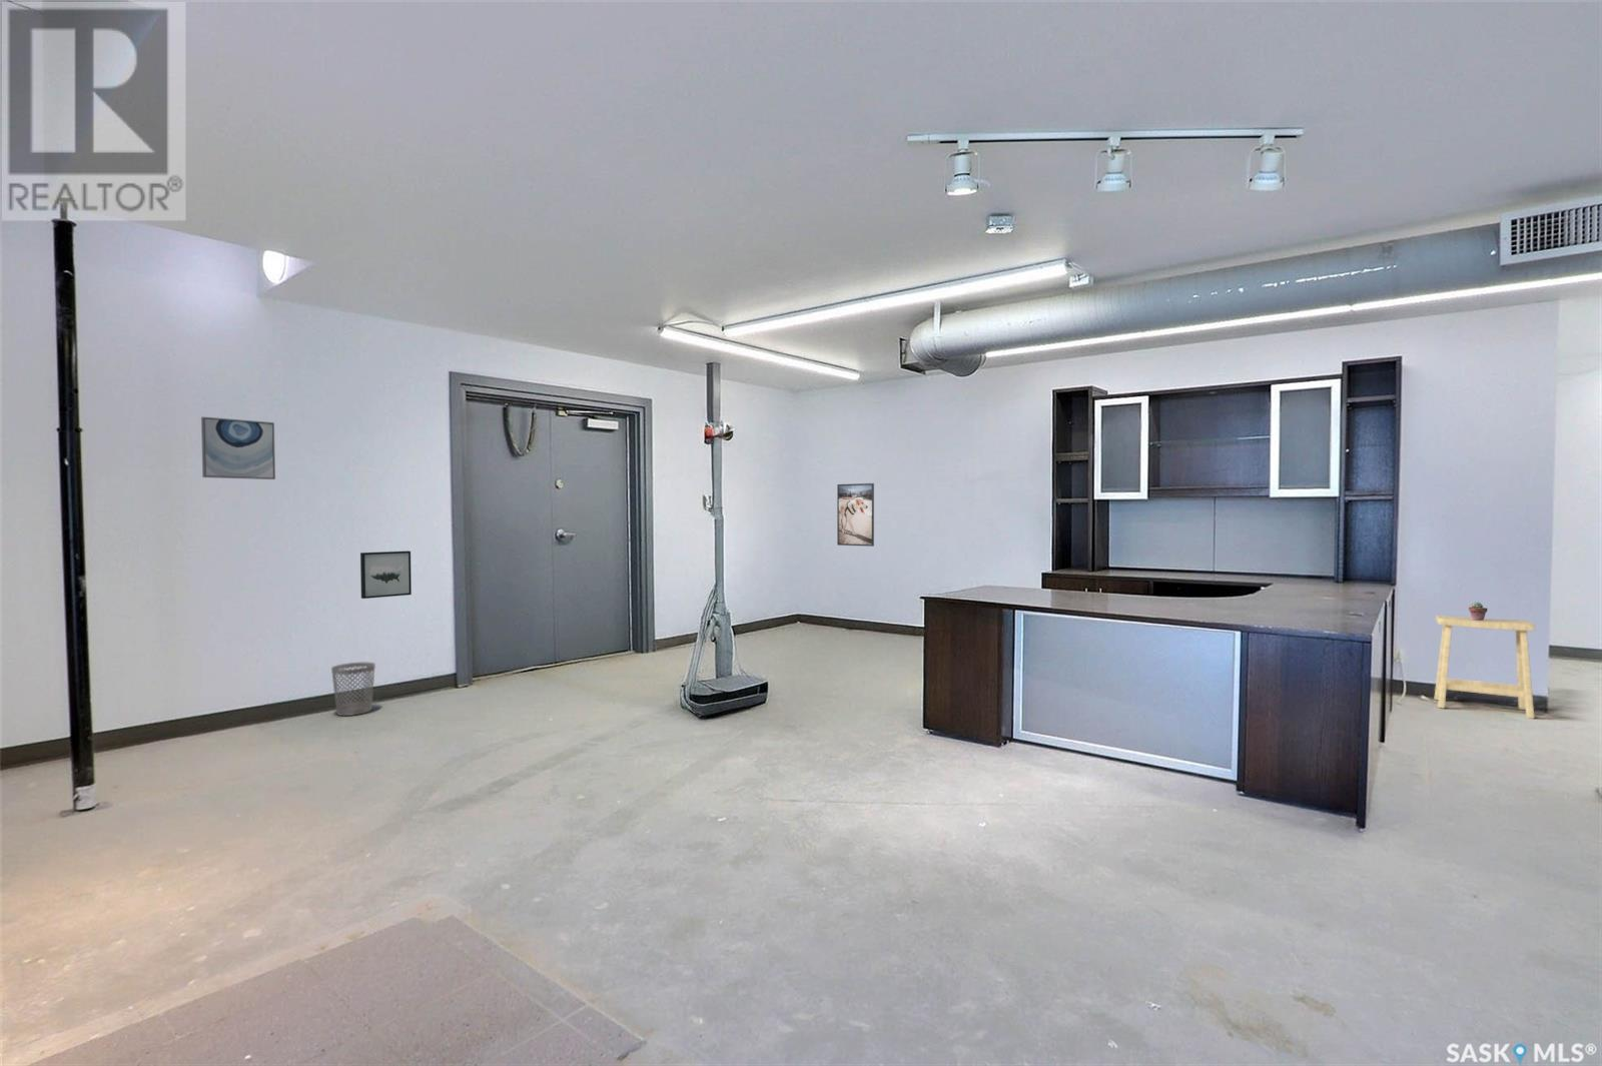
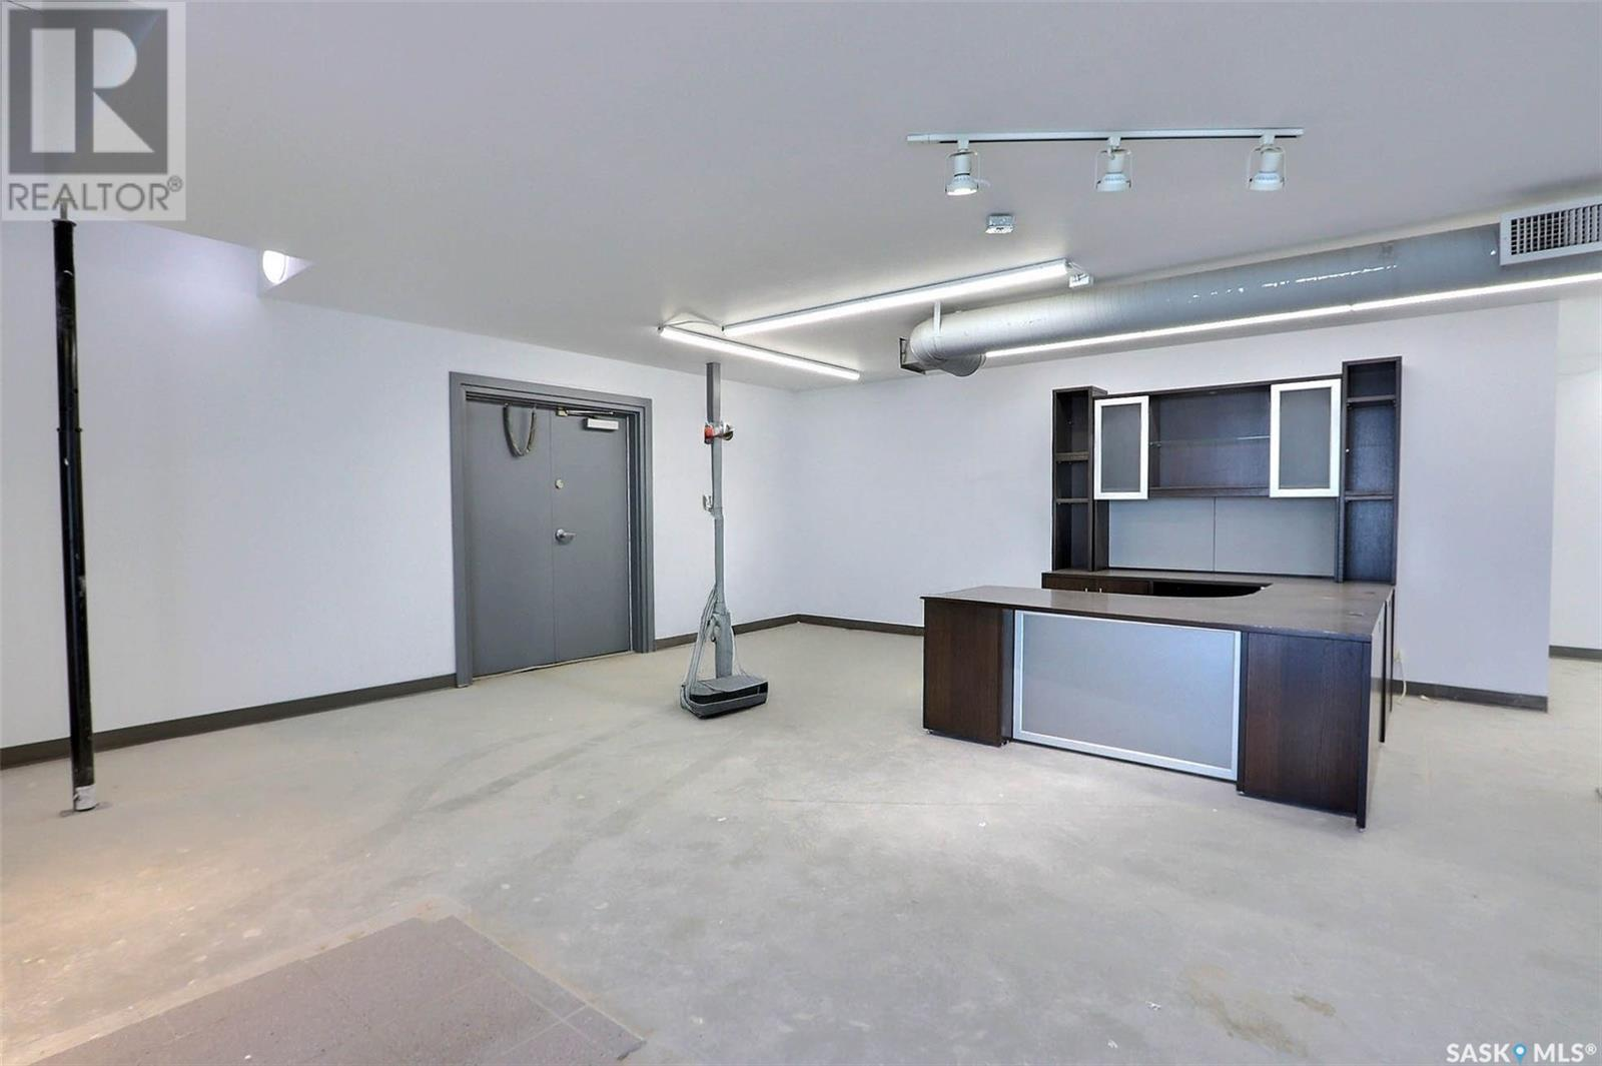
- wastebasket (353, 689)
- wall art (386, 573)
- stool (1482, 682)
- wall art (239, 449)
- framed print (855, 514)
- potted succulent (1478, 610)
